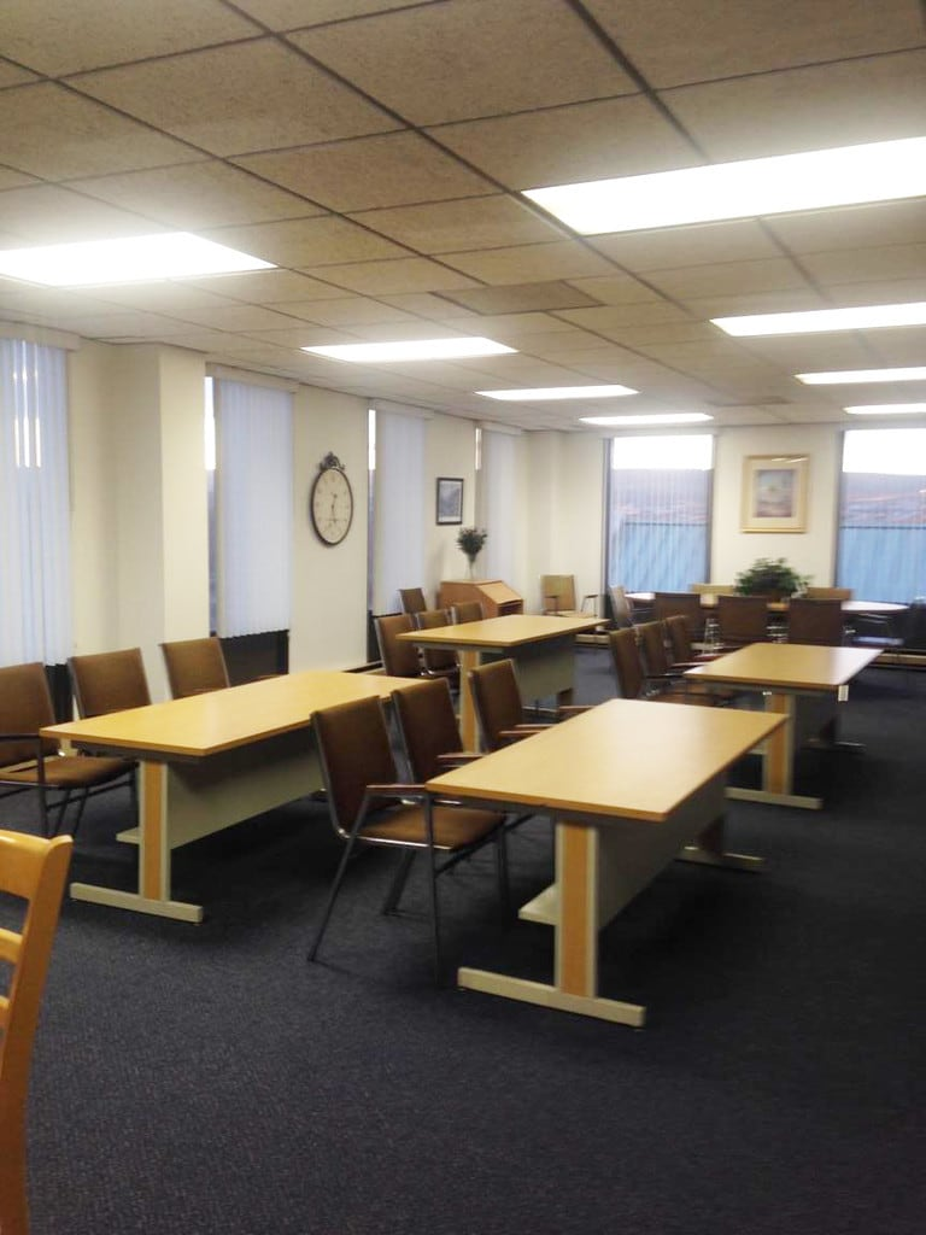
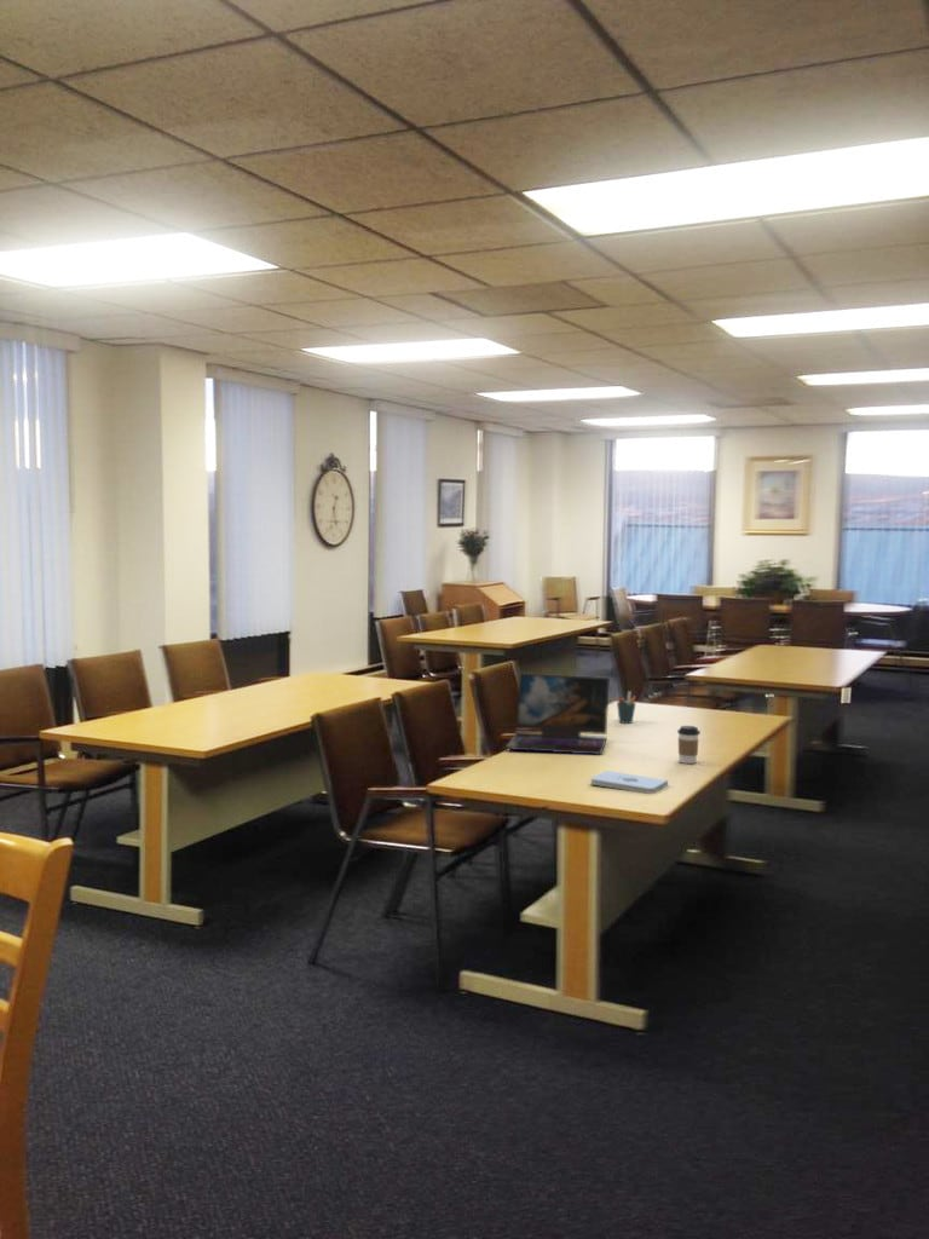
+ laptop (559, 713)
+ coffee cup (688, 744)
+ notepad (628, 782)
+ pen holder (625, 707)
